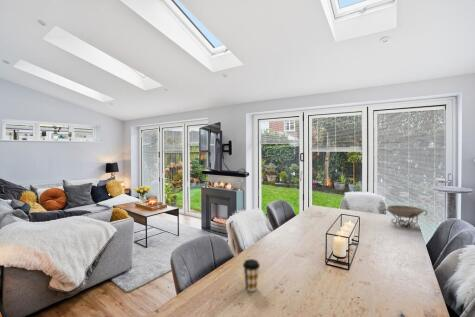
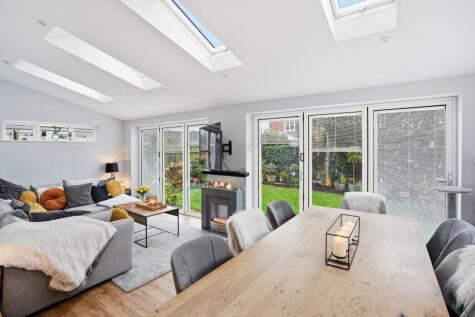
- decorative bowl (404, 217)
- coffee cup (251, 275)
